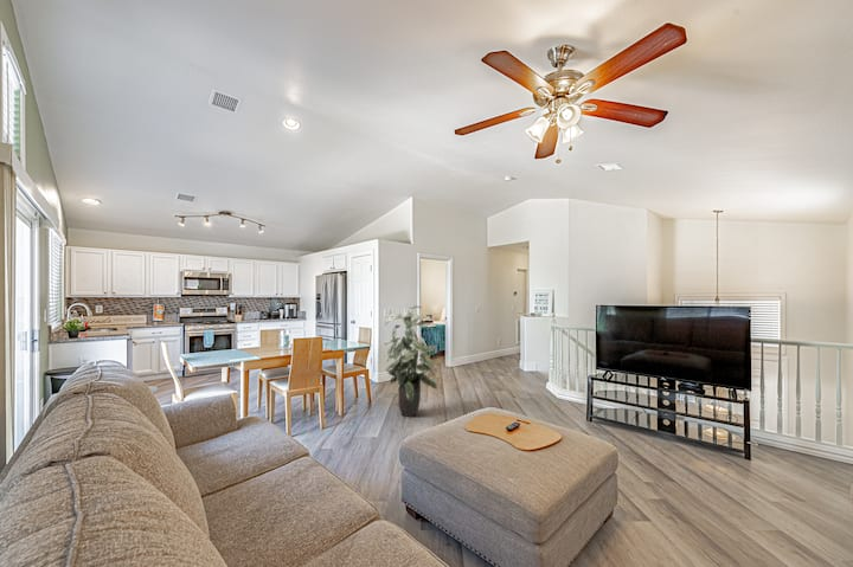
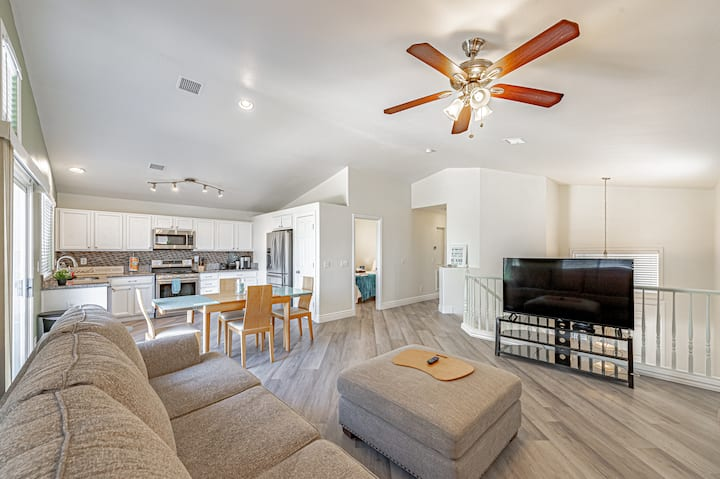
- indoor plant (411, 361)
